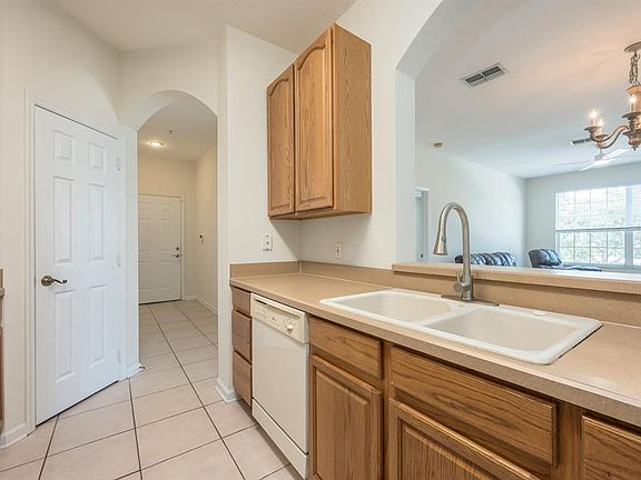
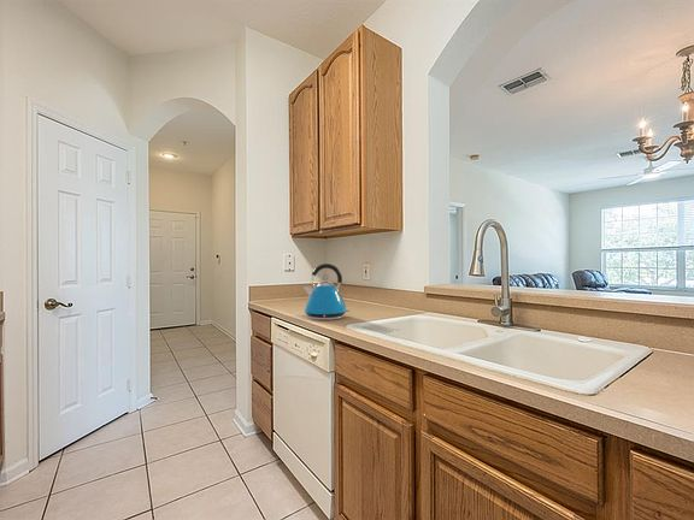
+ kettle (327, 290)
